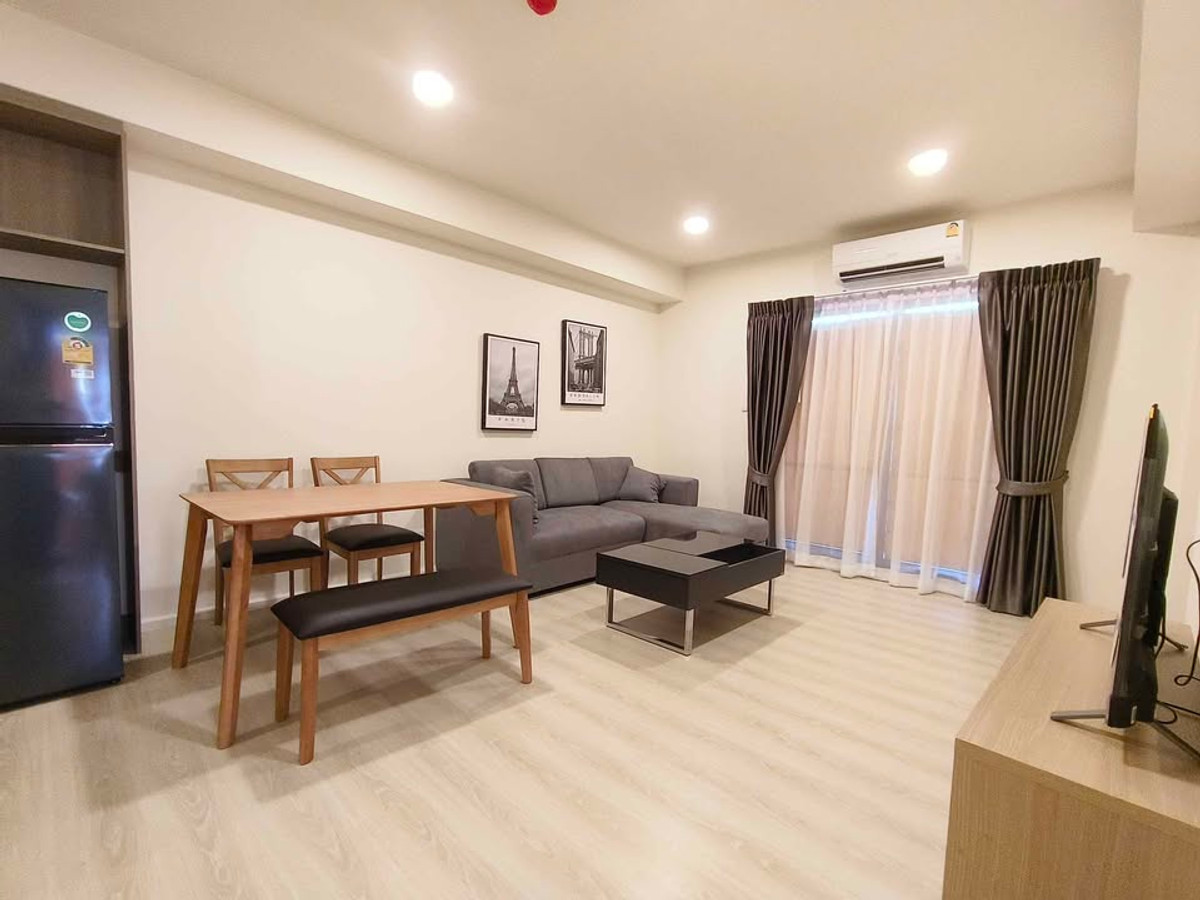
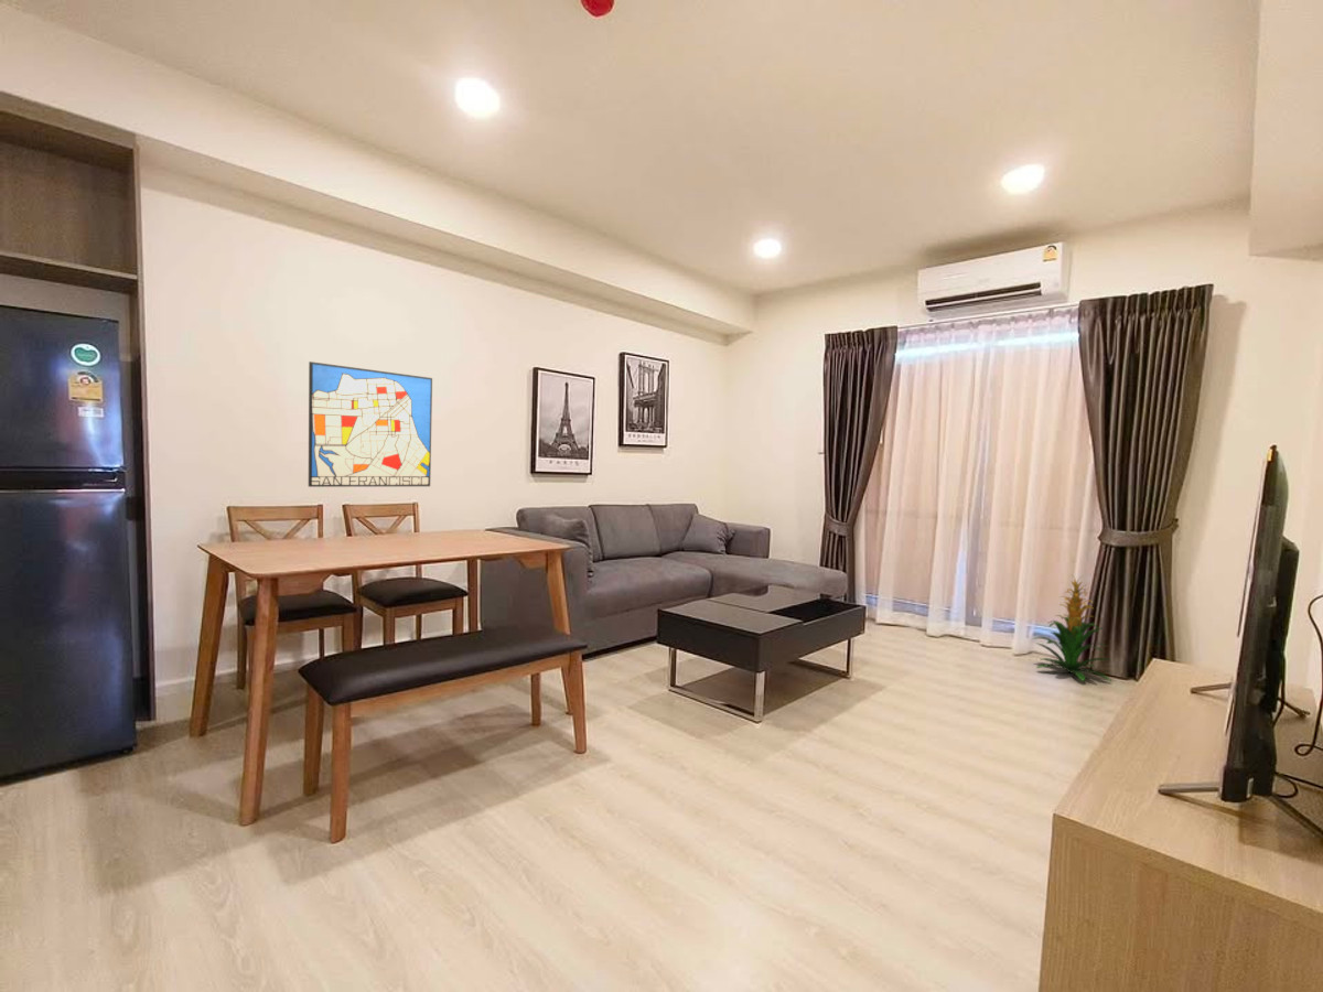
+ indoor plant (1074, 624)
+ wall art (374, 429)
